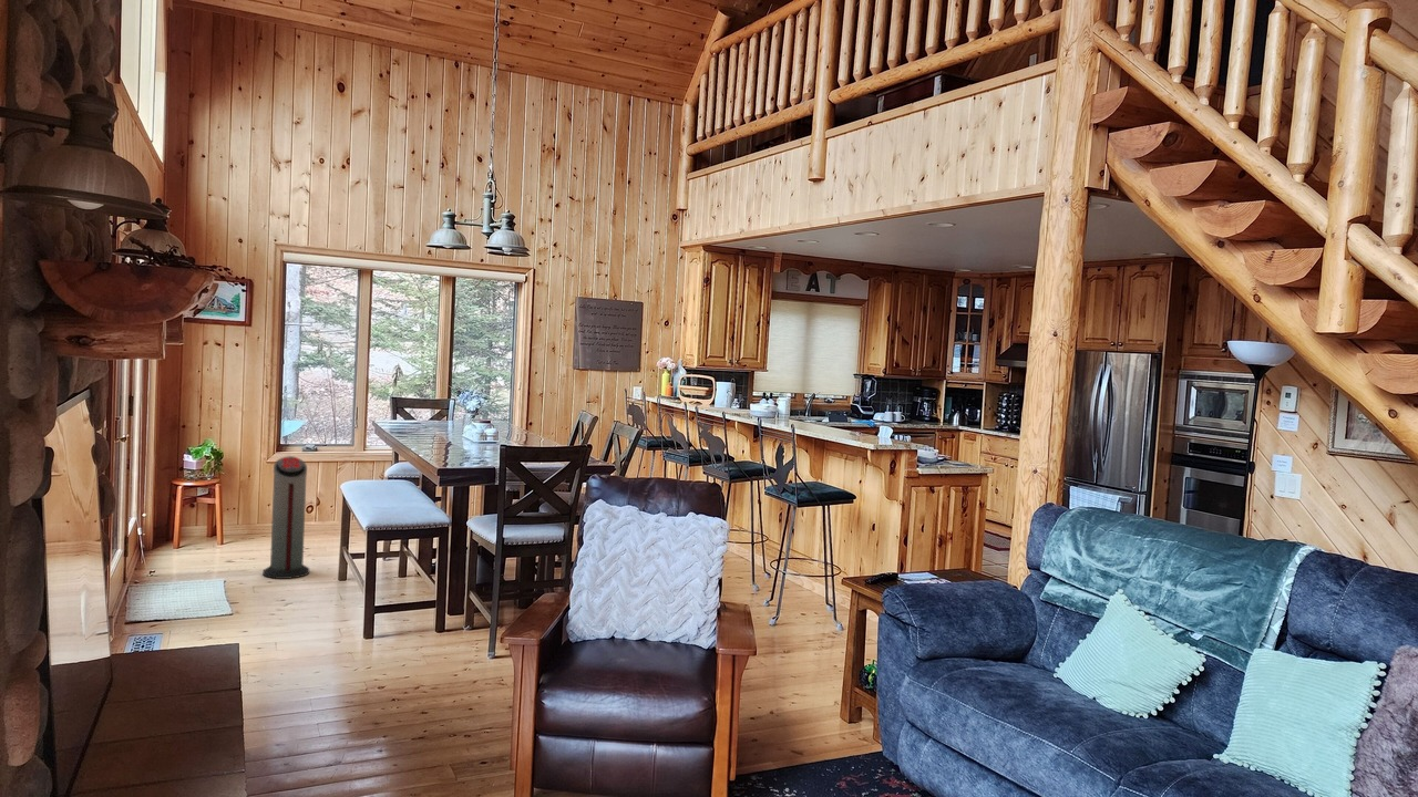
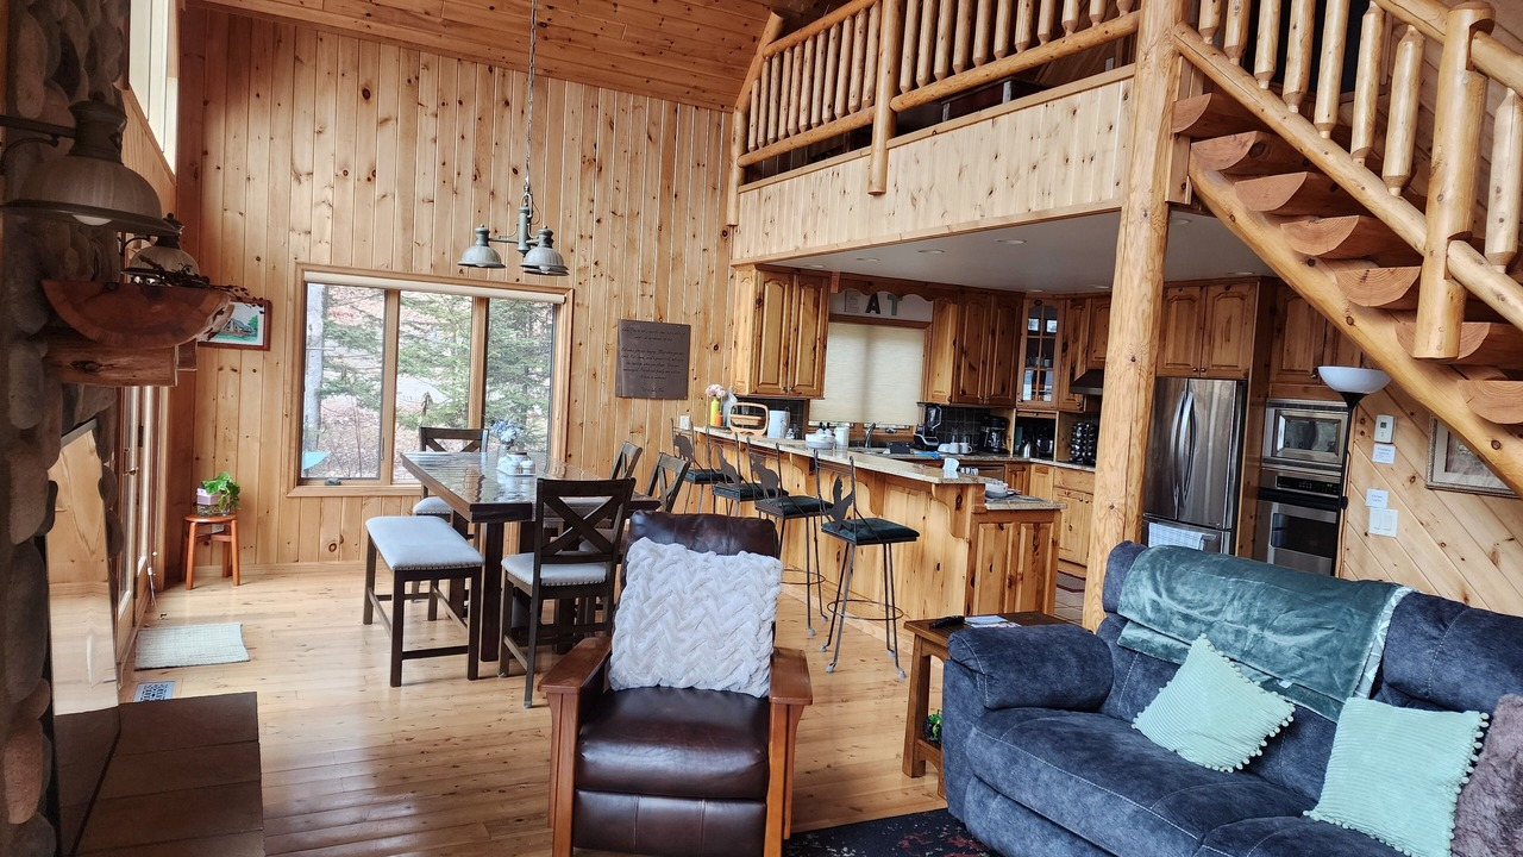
- air purifier (288, 515)
